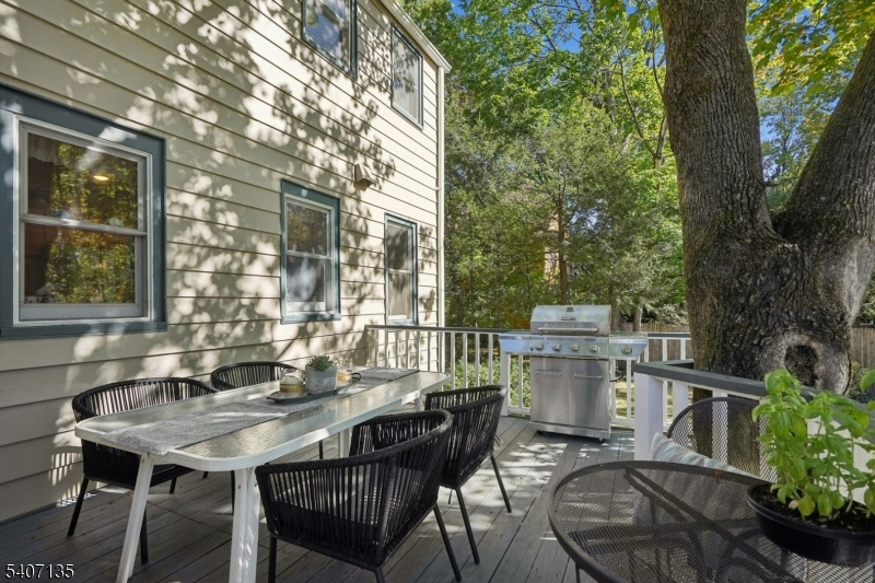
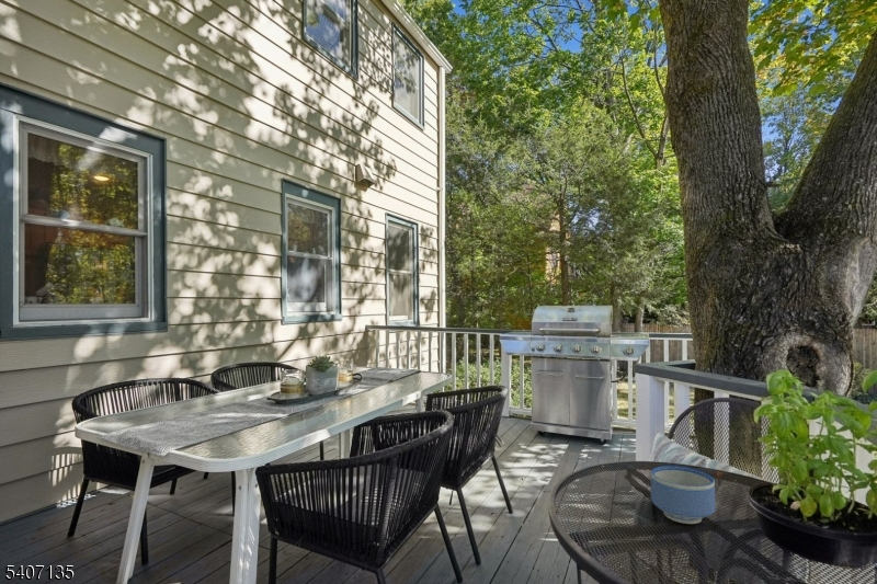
+ bowl (682, 495)
